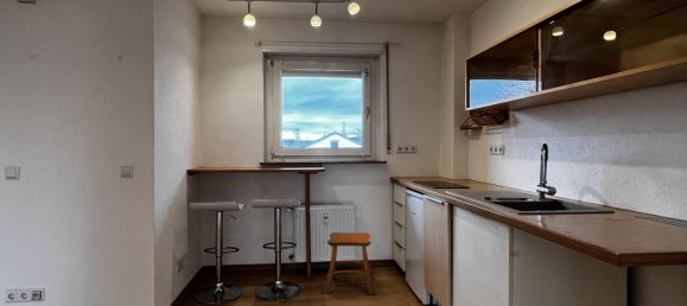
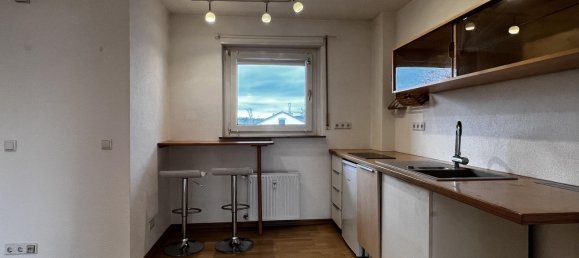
- stool (349, 261)
